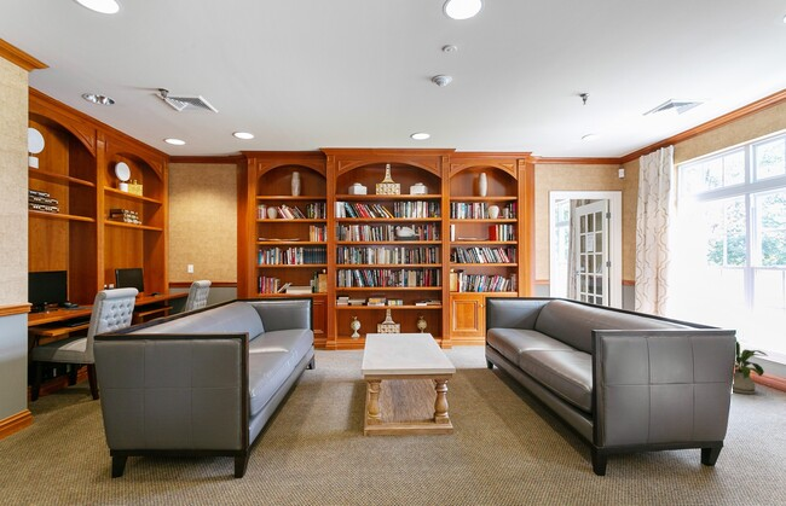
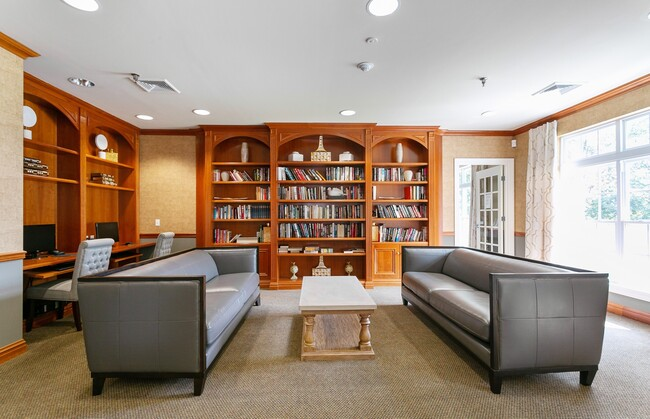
- house plant (745, 365)
